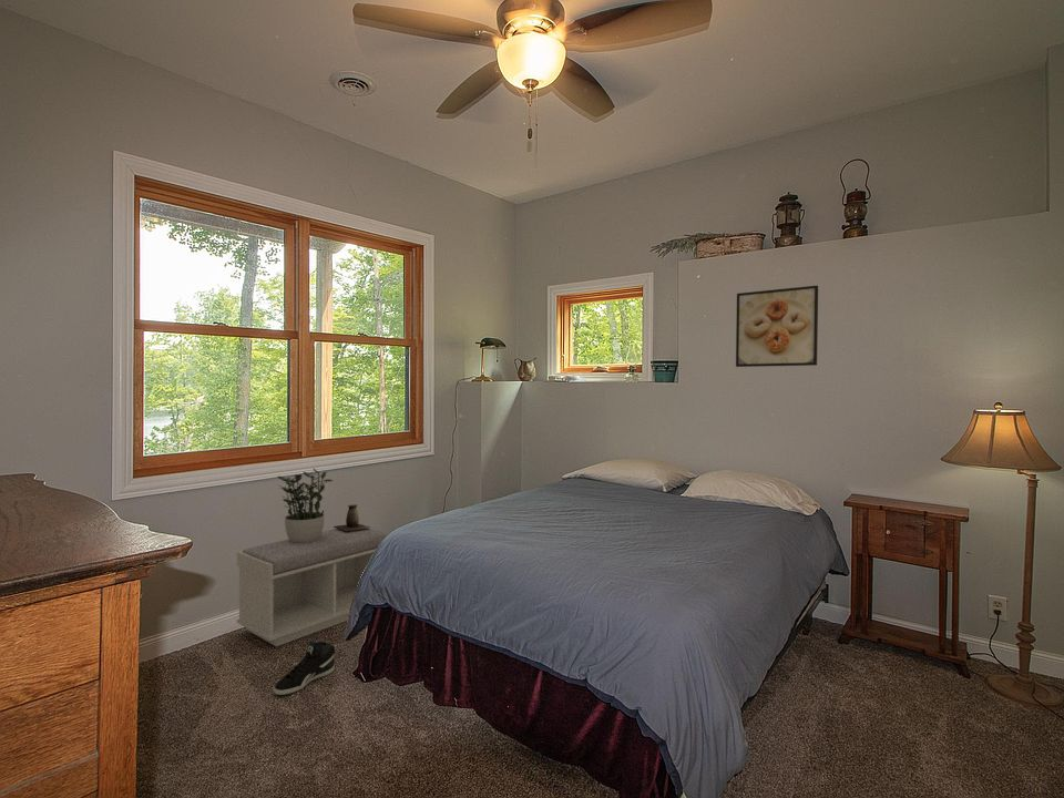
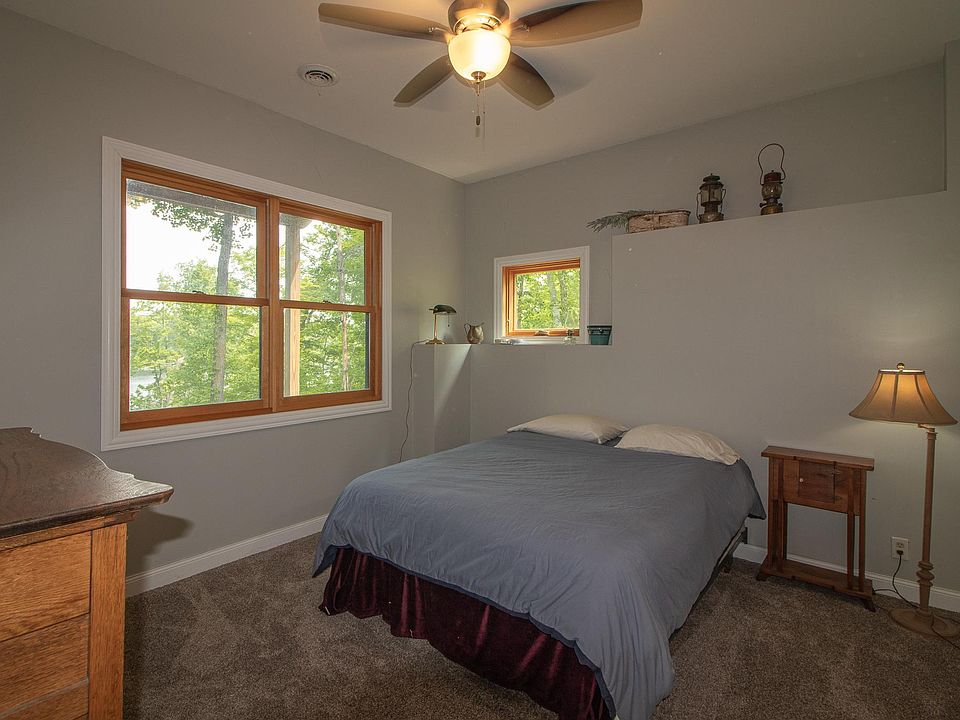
- decorative vase (351, 516)
- sneaker (304, 663)
- potted plant (305, 503)
- bench (318, 579)
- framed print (775, 327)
